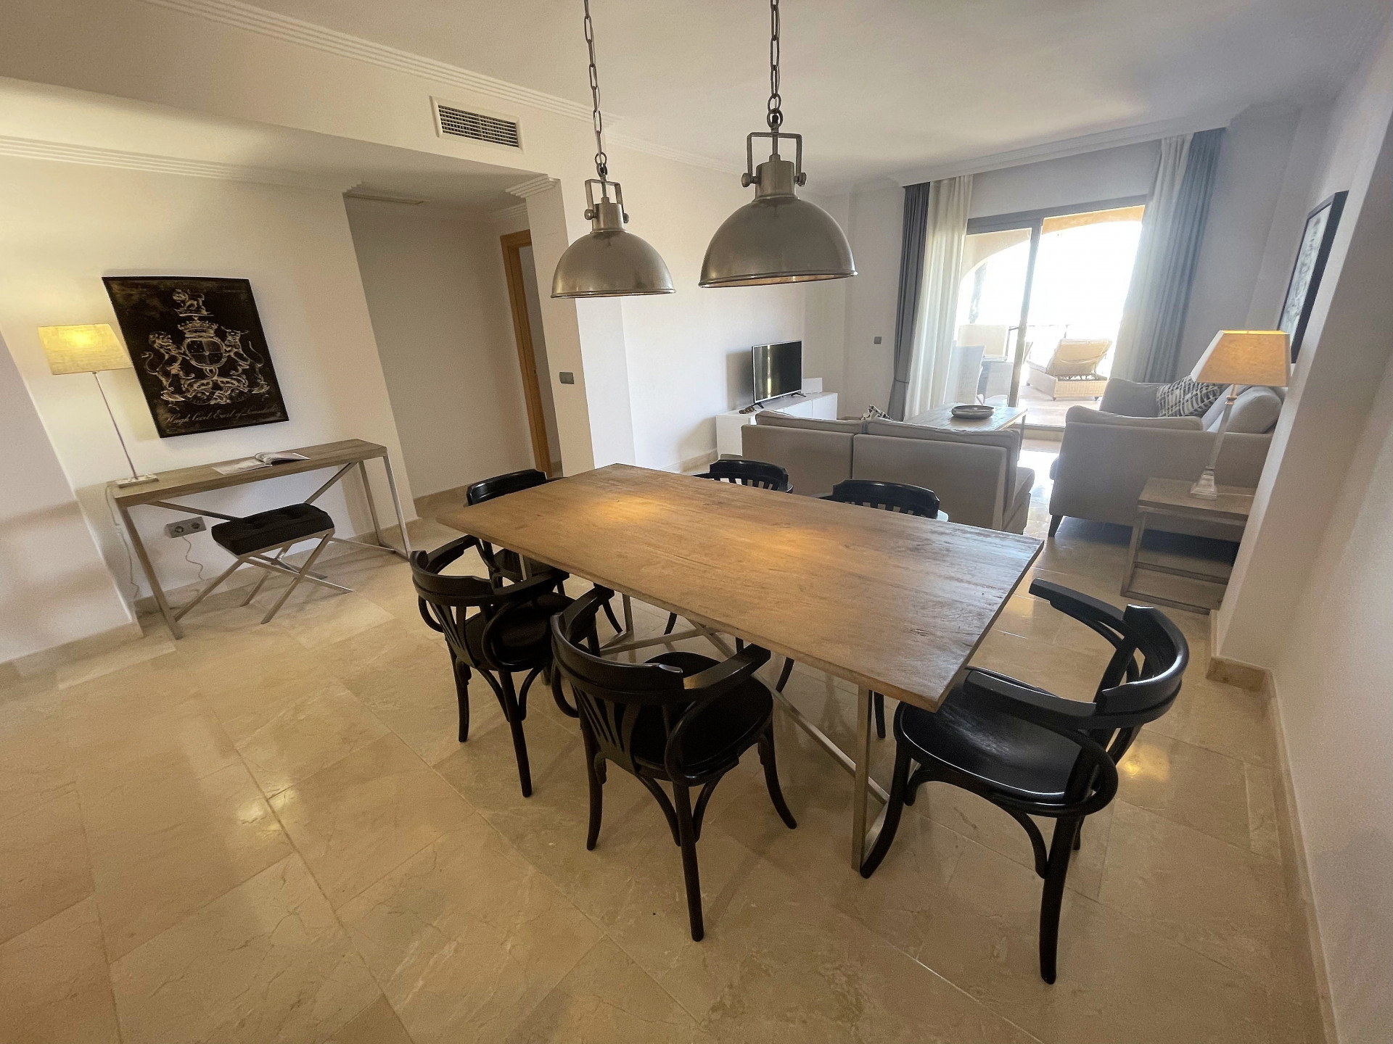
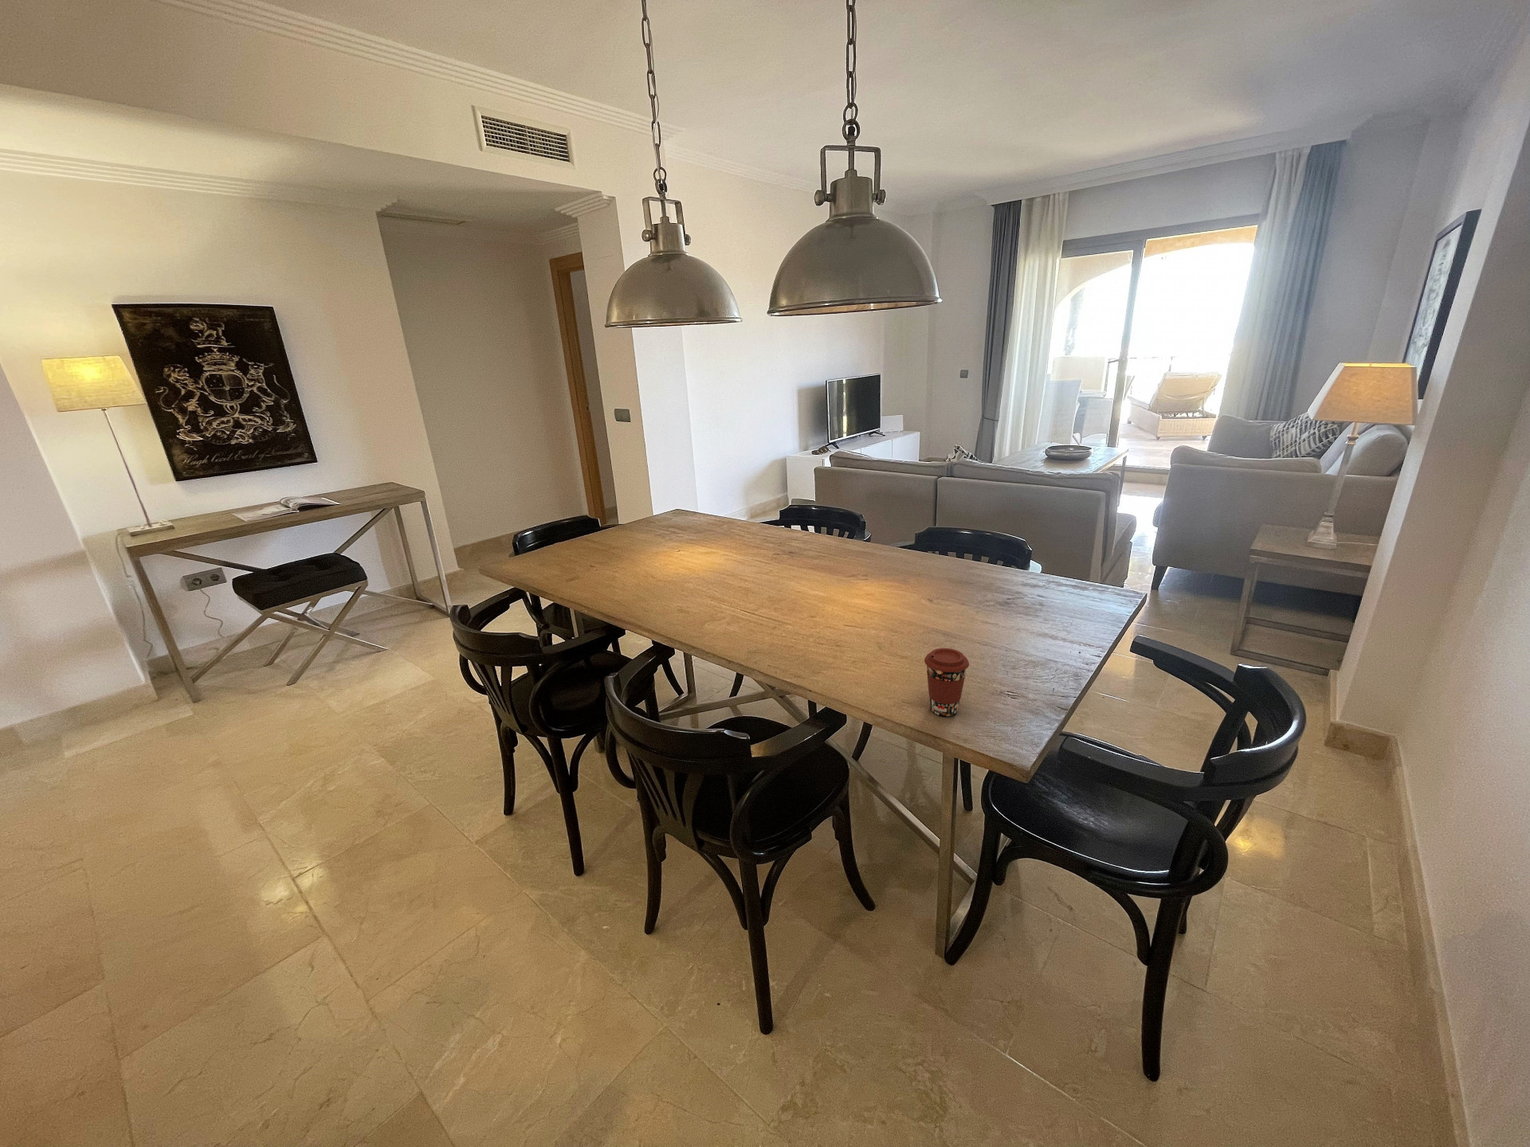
+ coffee cup (945, 683)
